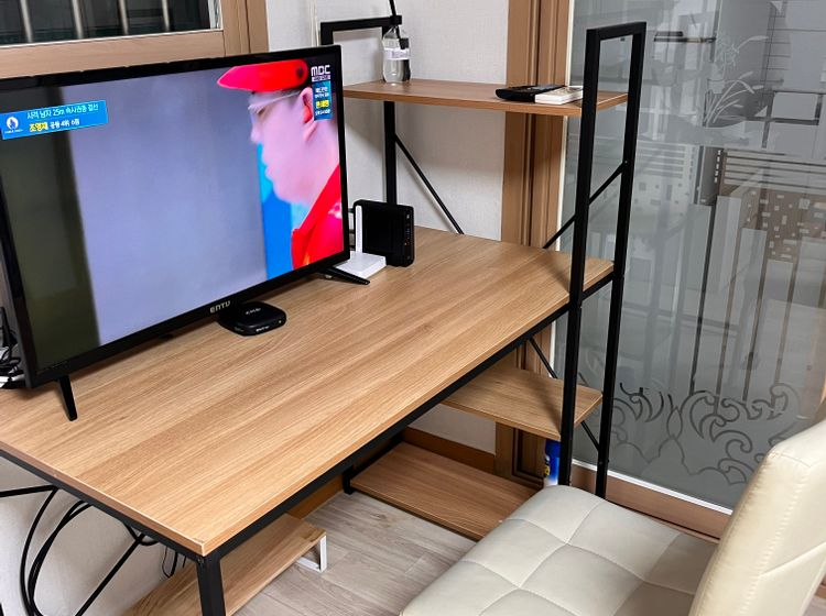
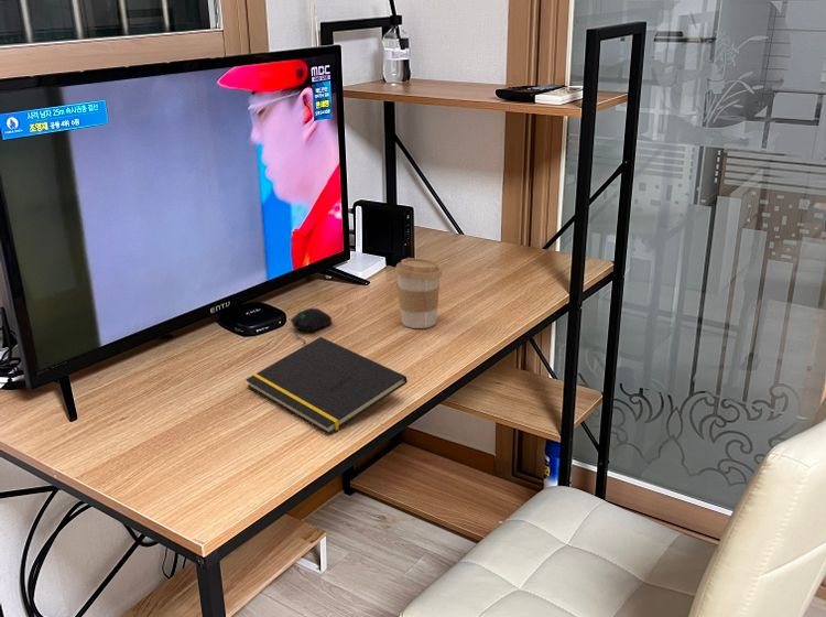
+ notepad (324, 381)
+ coffee cup (419, 291)
+ computer mouse (307, 322)
